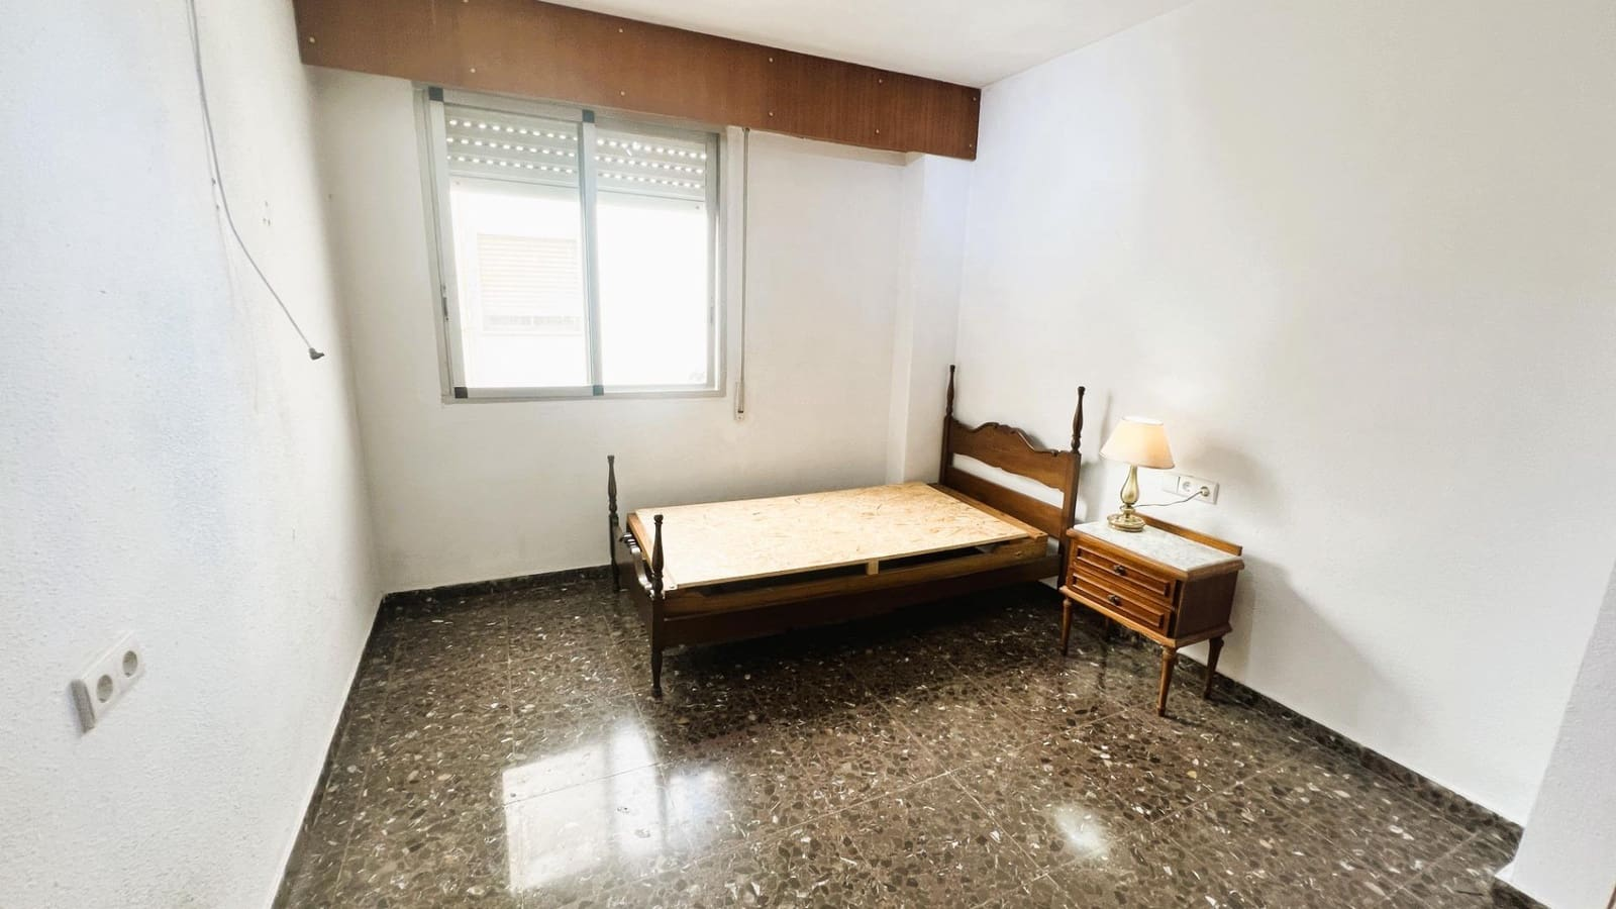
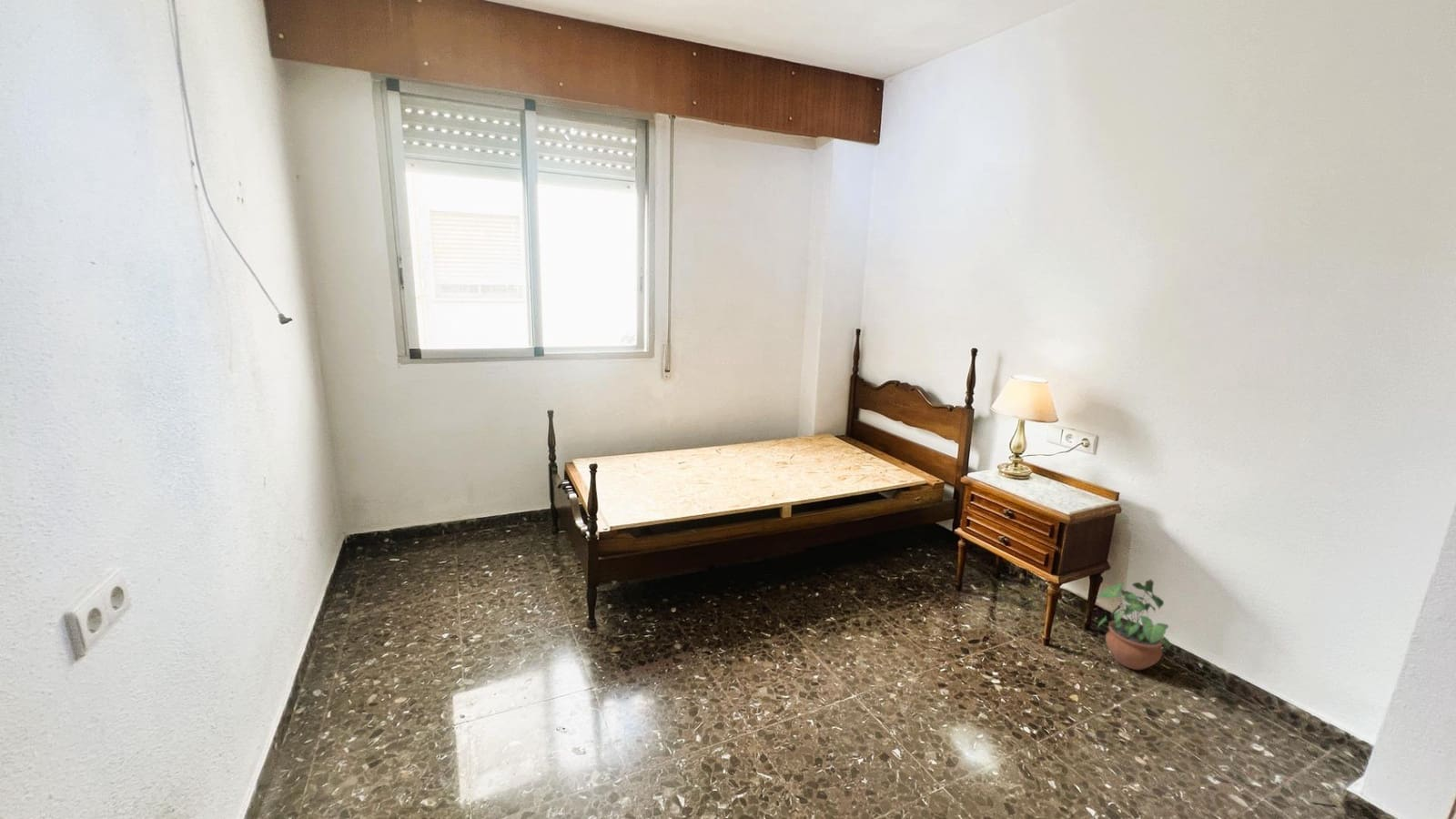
+ potted plant (1138, 621)
